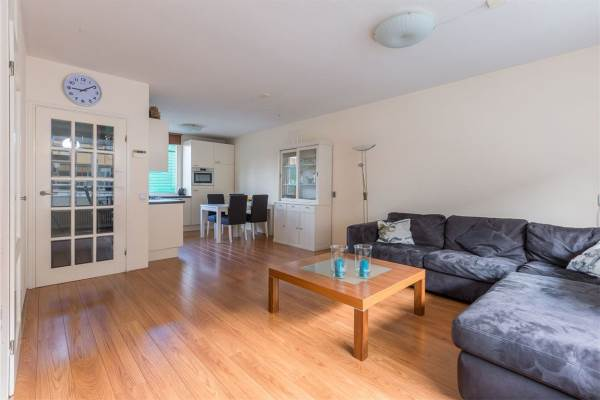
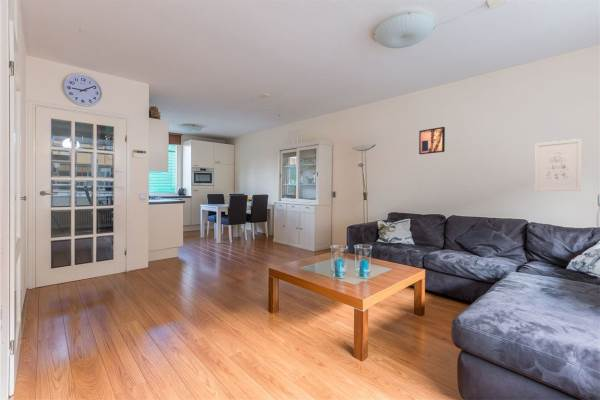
+ wall art (431, 141)
+ wall art (557, 166)
